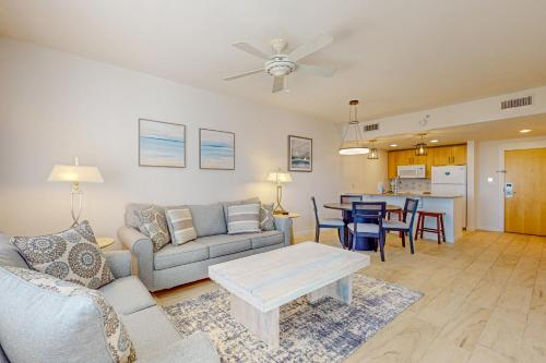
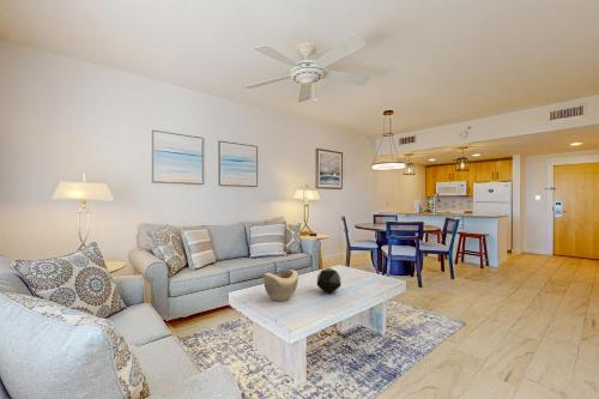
+ decorative tray (328, 280)
+ decorative bowl (280, 284)
